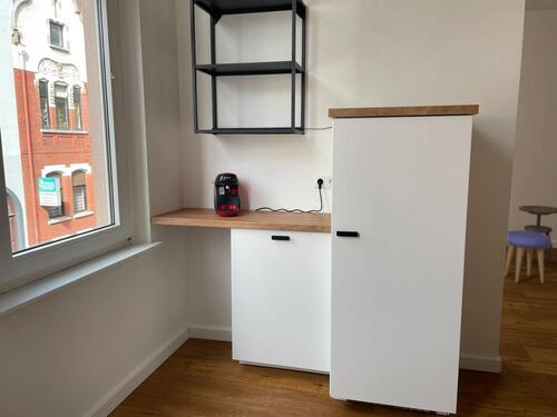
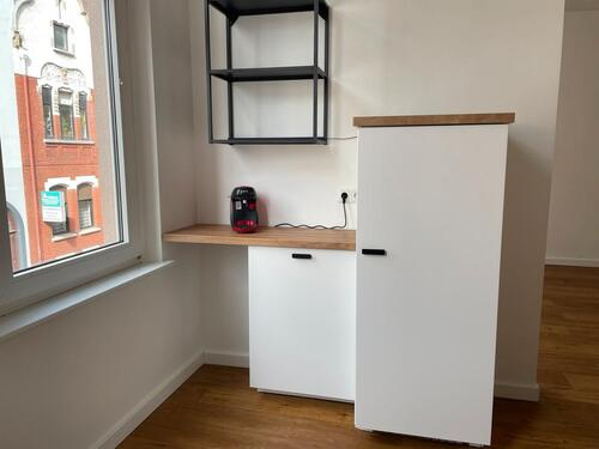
- side table (537, 231)
- stool (527, 256)
